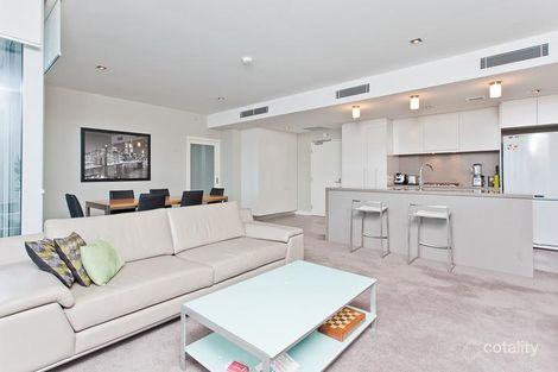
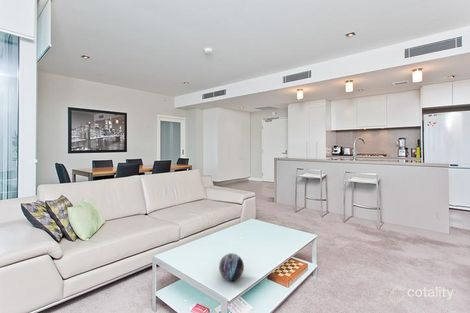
+ decorative orb (231, 266)
